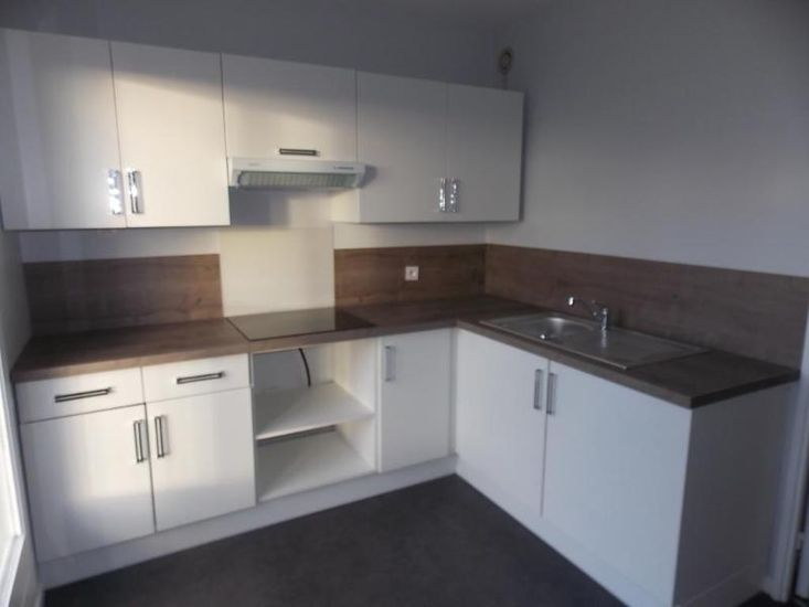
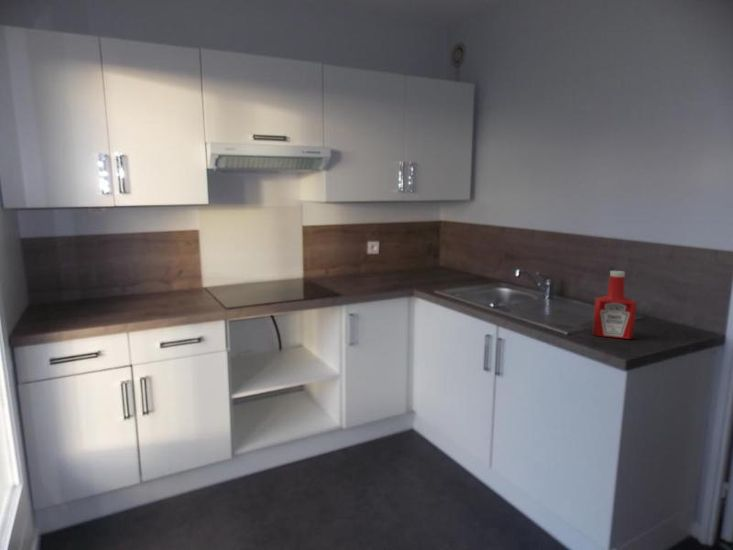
+ soap bottle (615, 303)
